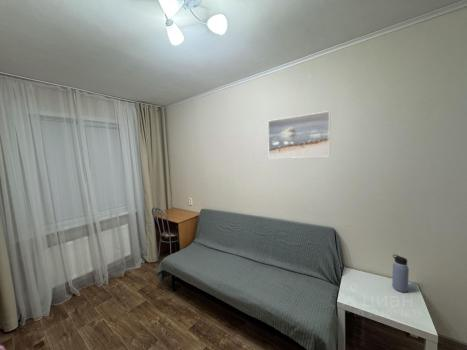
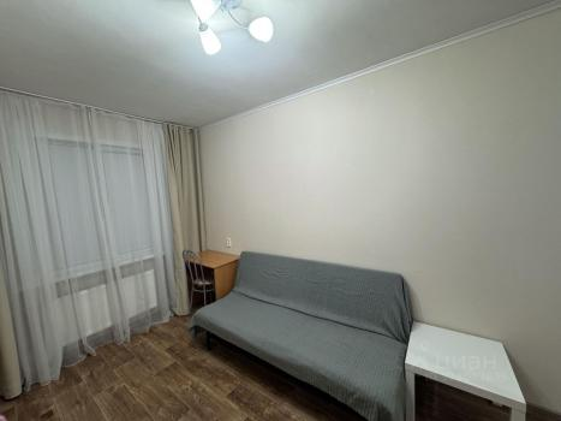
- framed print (296, 137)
- water bottle (400, 271)
